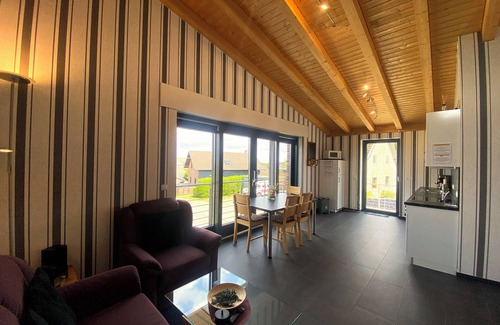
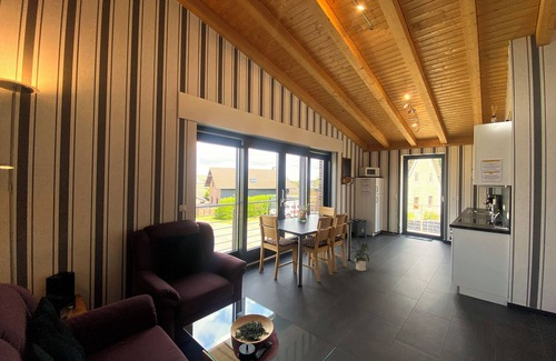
+ house plant (360, 253)
